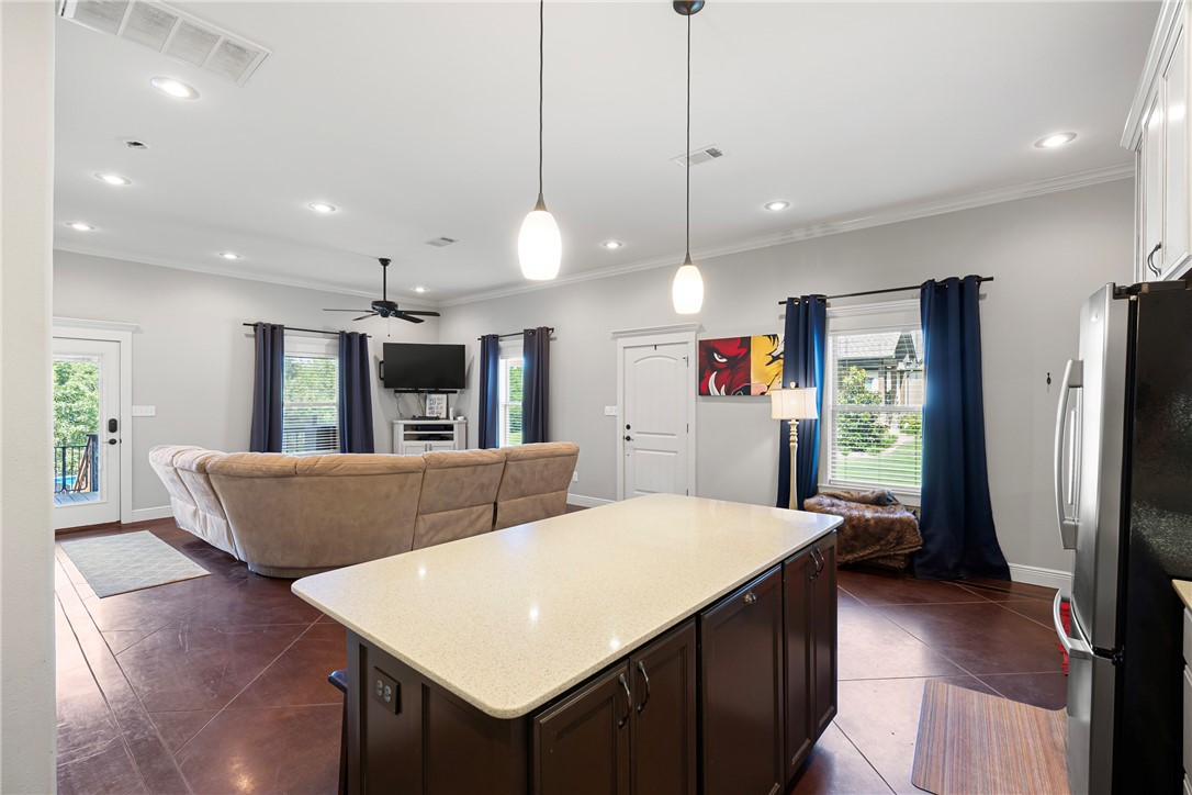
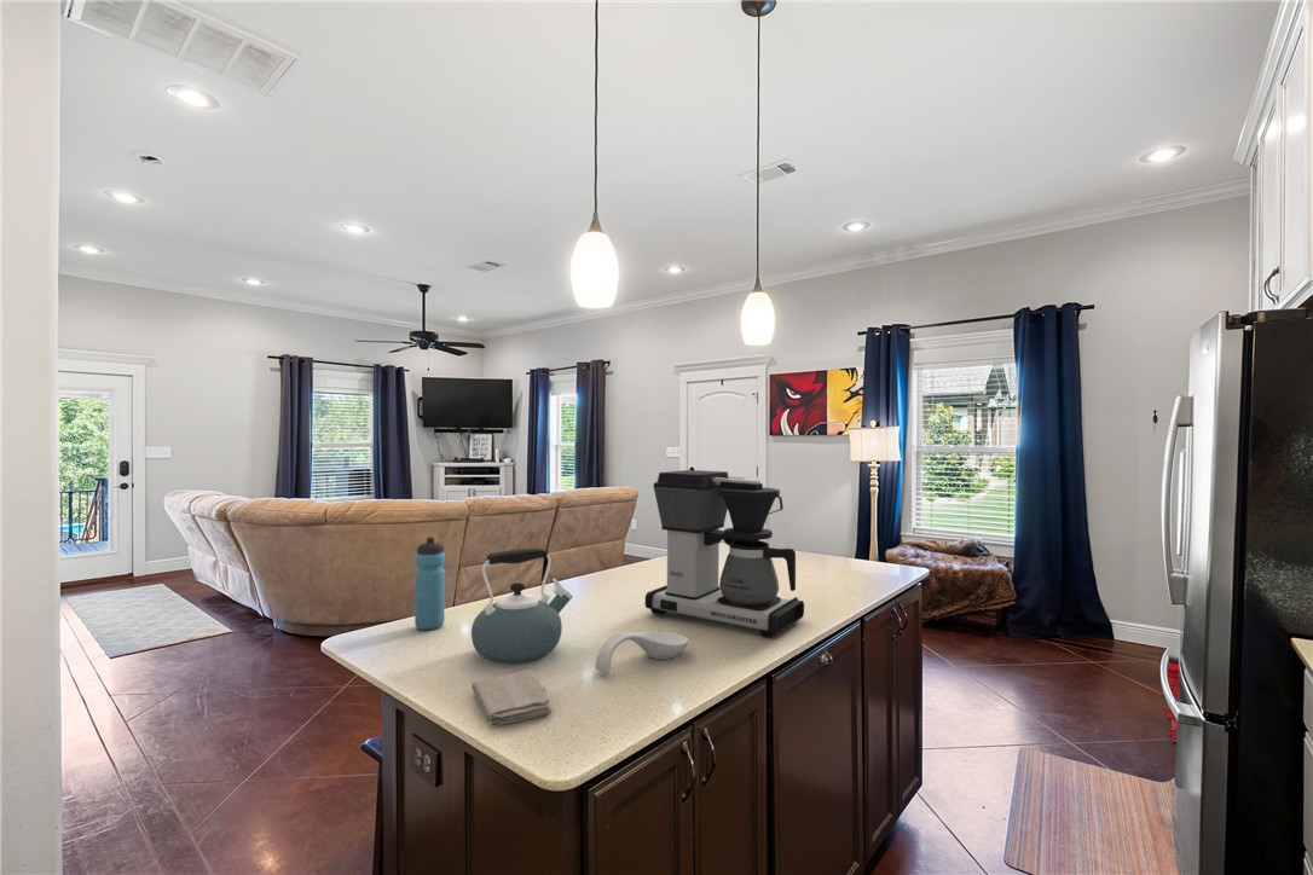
+ washcloth (510, 695)
+ kettle (525, 598)
+ coffee maker (727, 544)
+ water bottle (429, 581)
+ spoon rest (643, 644)
